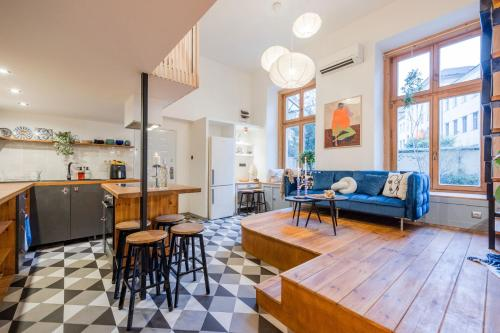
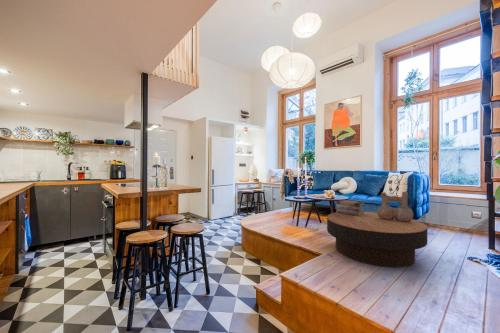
+ ceramic vessel (396, 208)
+ coffee table (372, 236)
+ book stack (349, 207)
